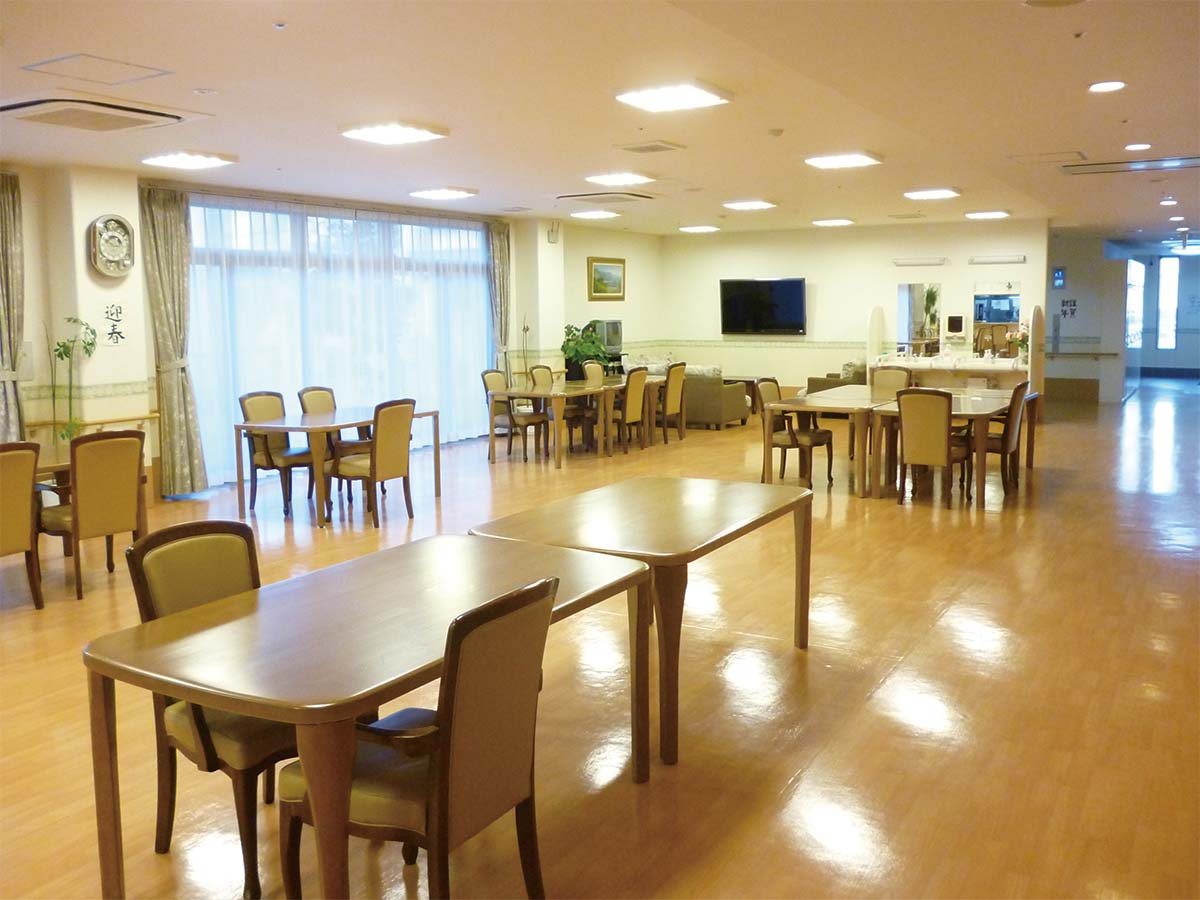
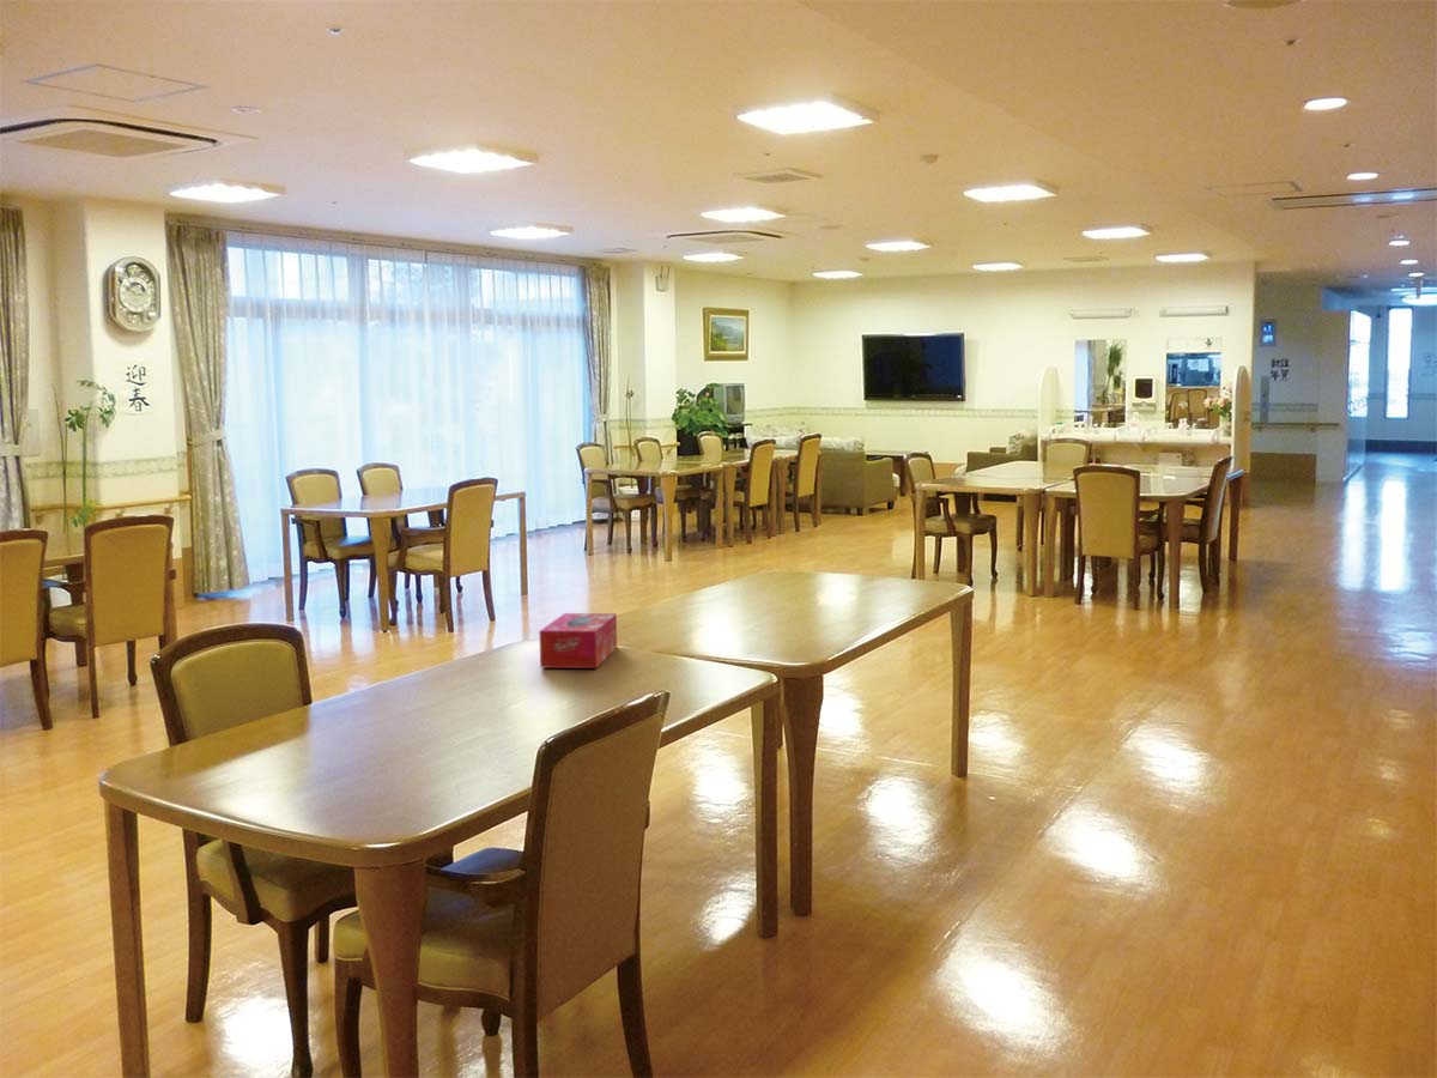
+ tissue box (580, 638)
